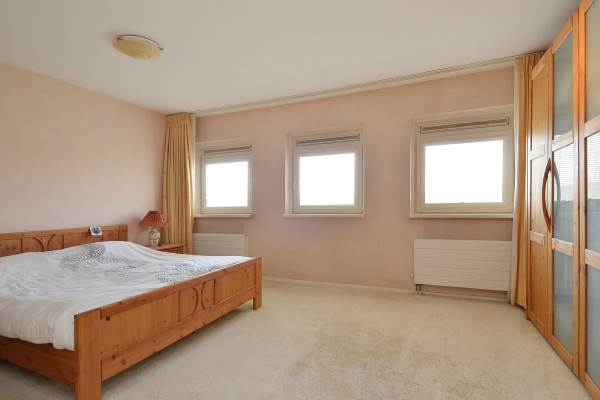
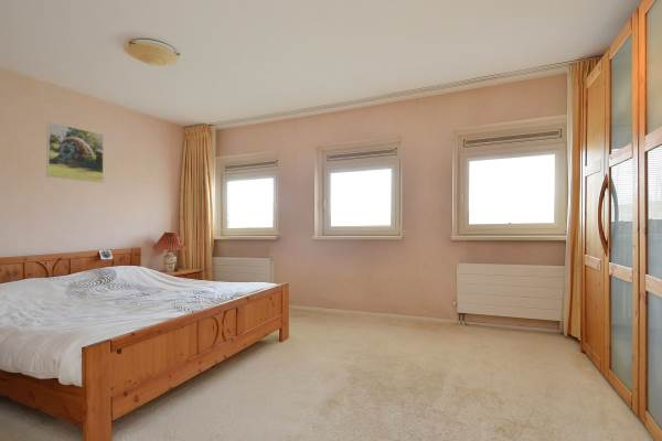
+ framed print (76, 154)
